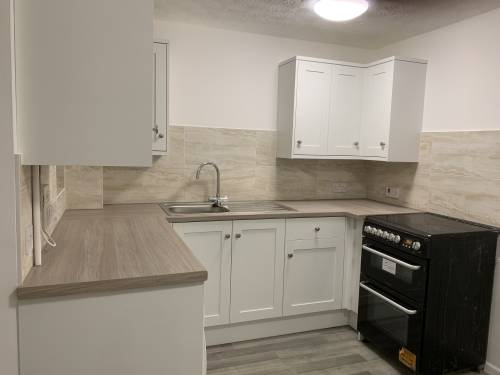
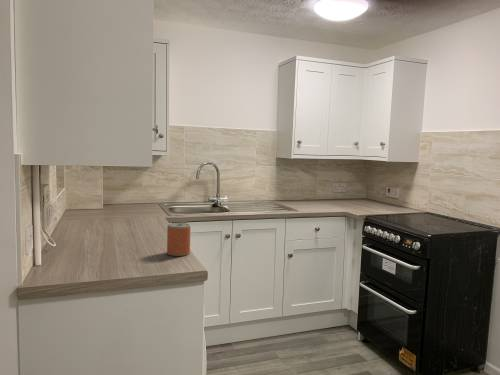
+ beverage can (178, 239)
